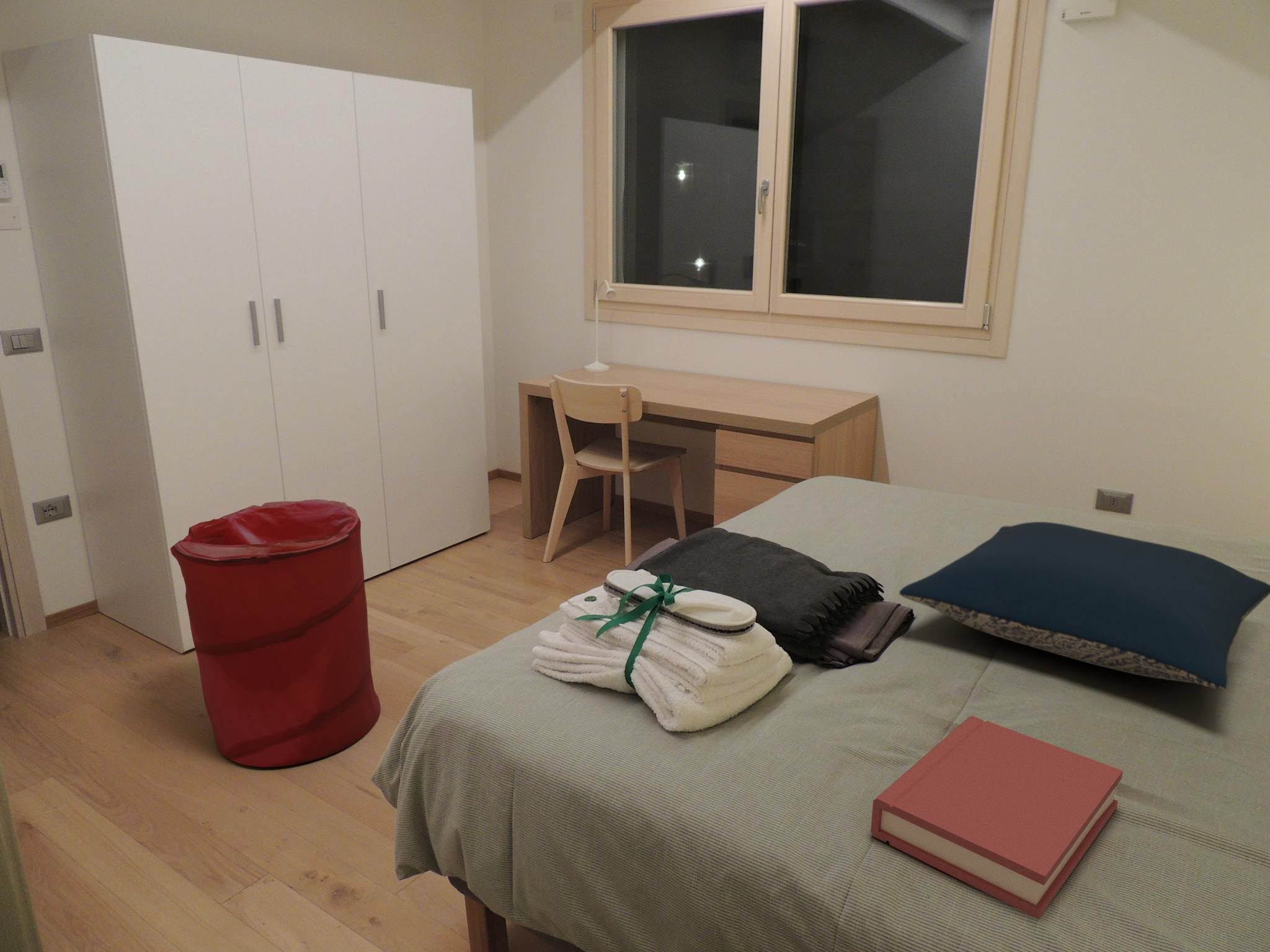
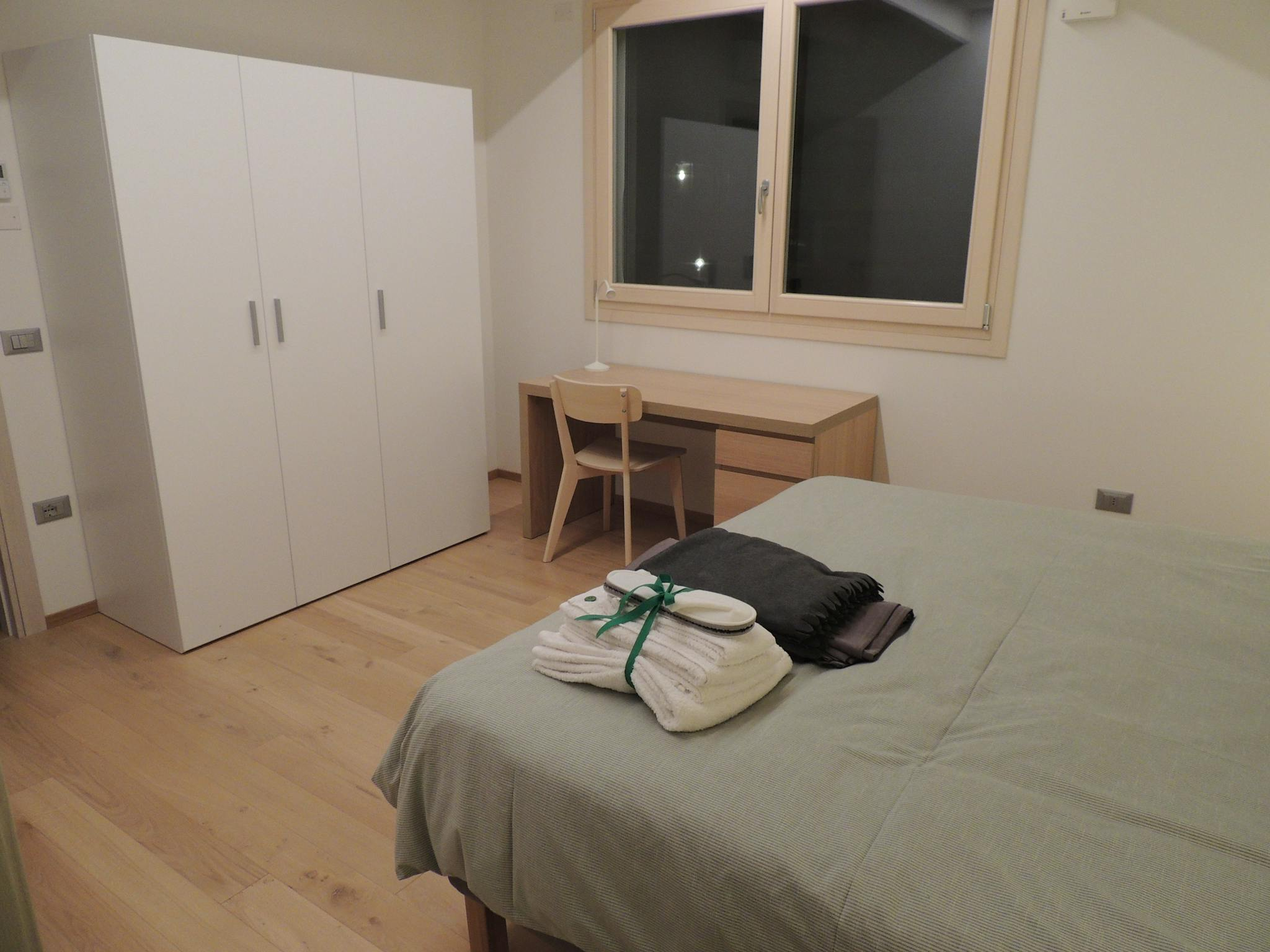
- pillow (1090, 591)
- laundry hamper (281, 624)
- hardback book (998, 802)
